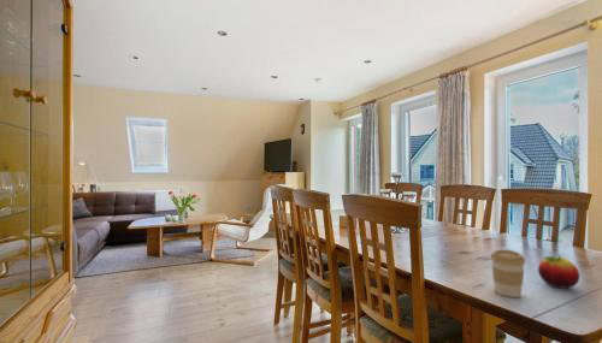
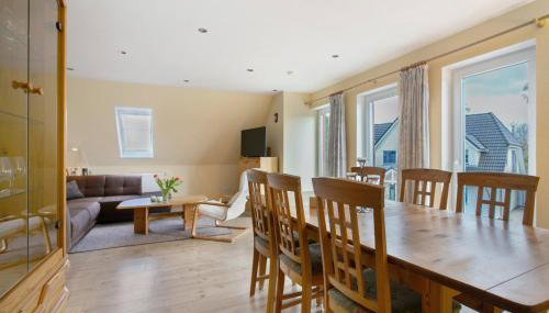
- fruit (557, 270)
- coffee cup (507, 272)
